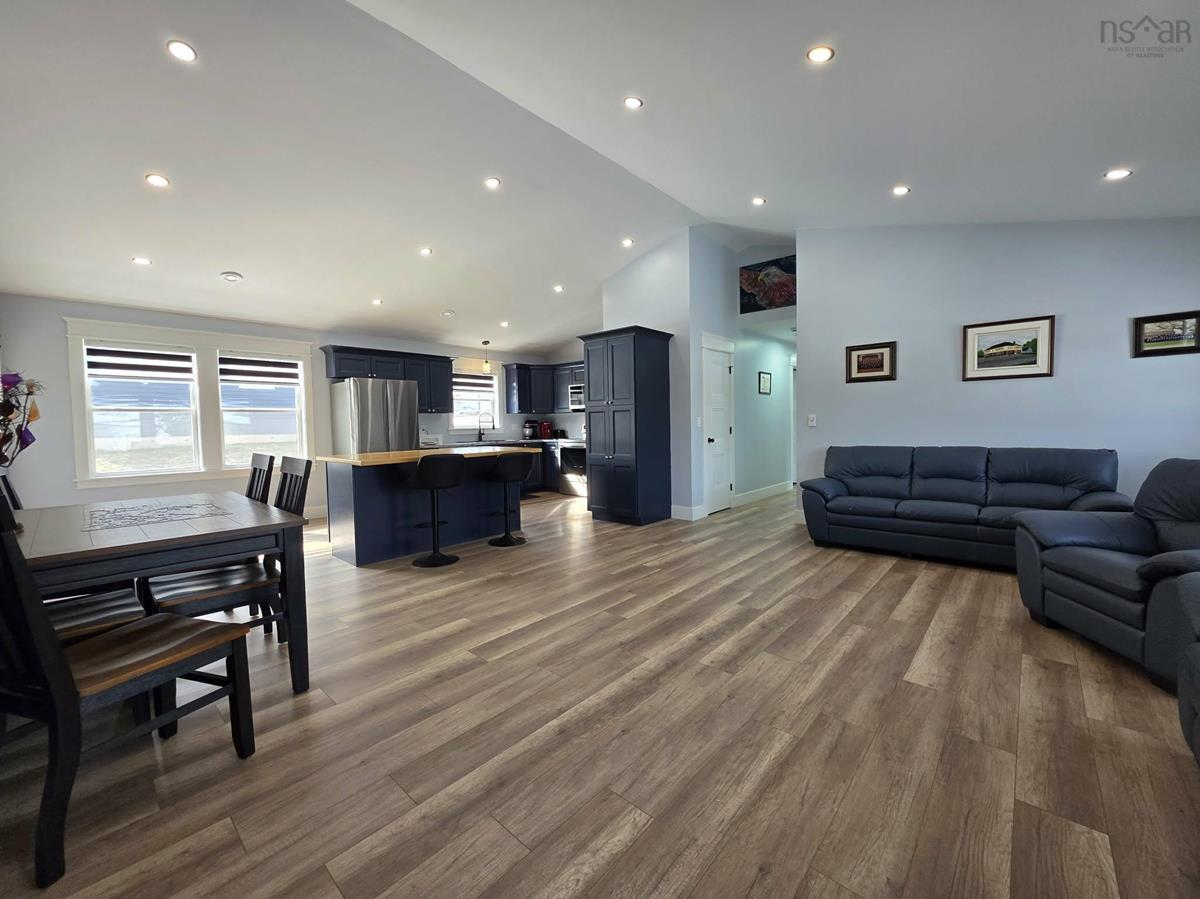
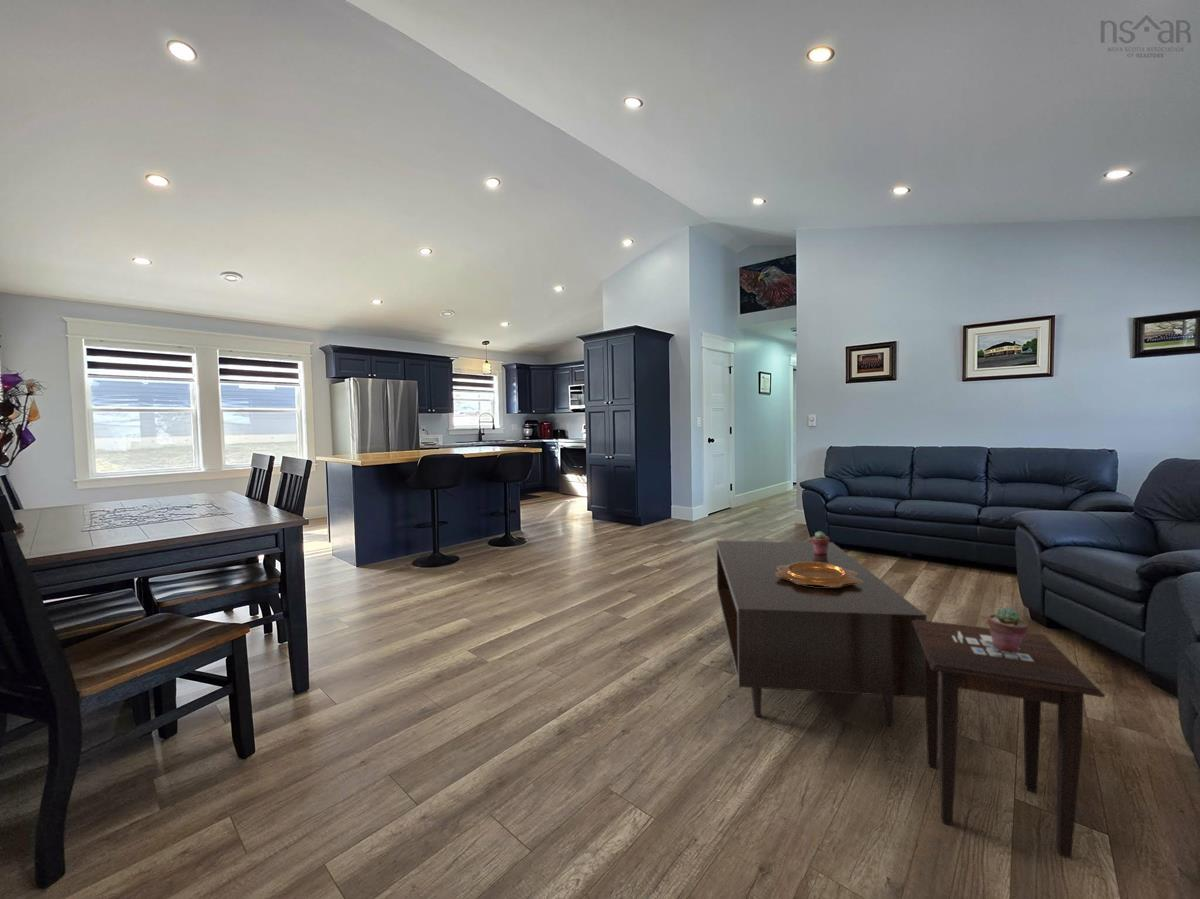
+ potted succulent (1007, 631)
+ decorative bowl (817, 573)
+ potted succulent (820, 541)
+ coffee table (795, 616)
+ side table (997, 694)
